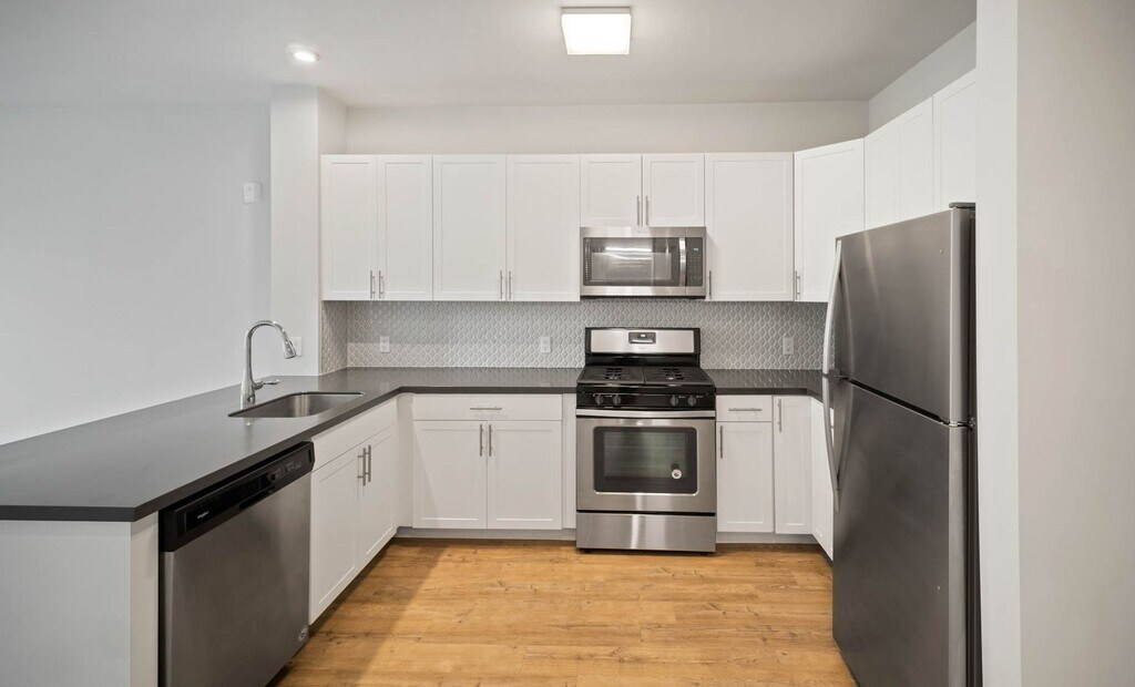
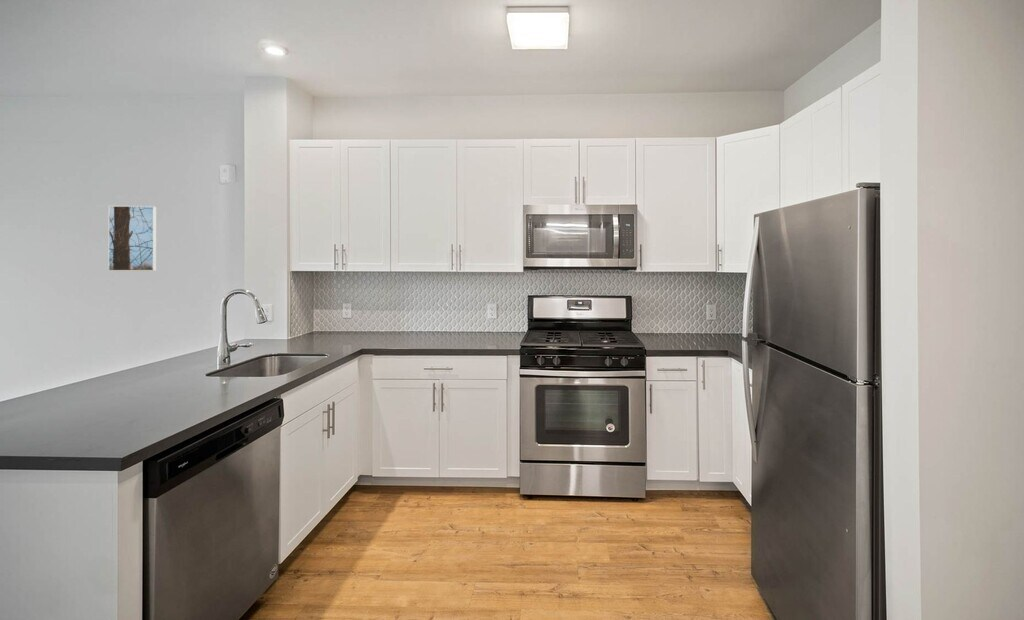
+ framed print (132, 238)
